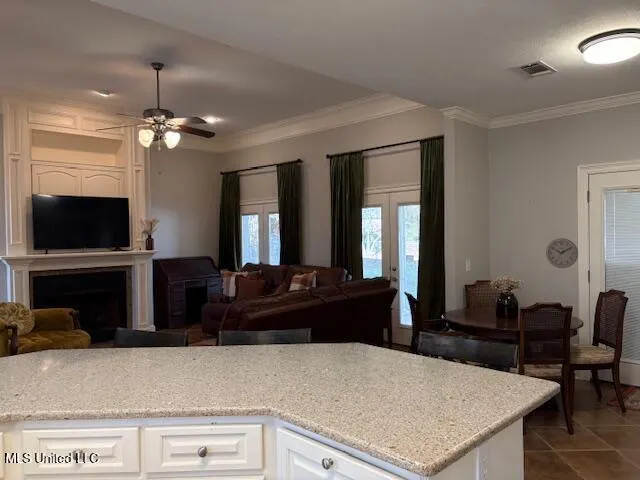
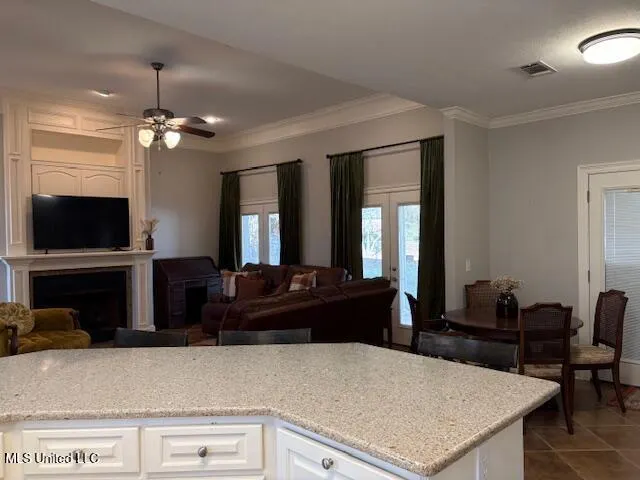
- wall clock (561, 253)
